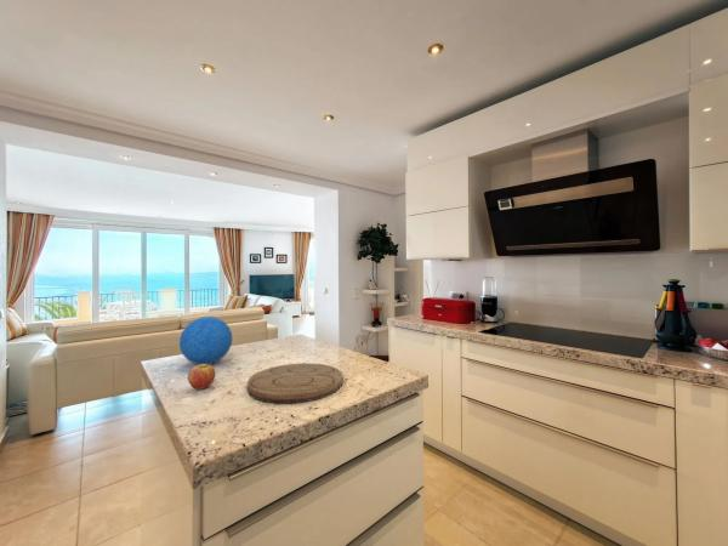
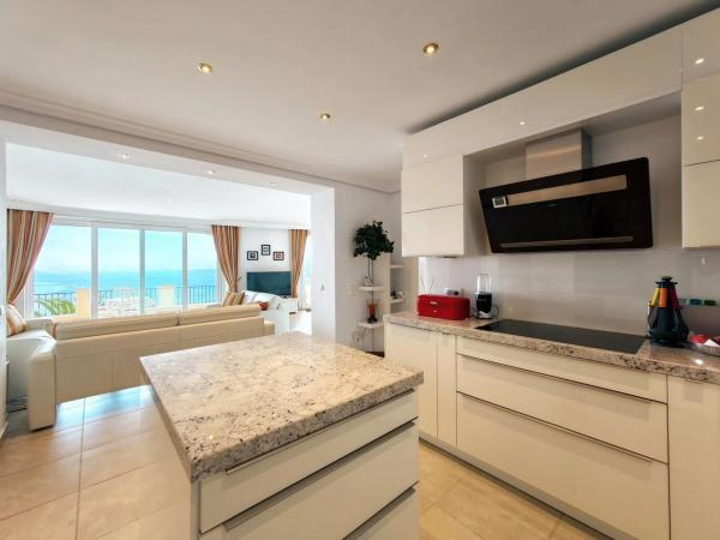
- cutting board (296, 380)
- decorative ball (206, 340)
- fruit (201, 375)
